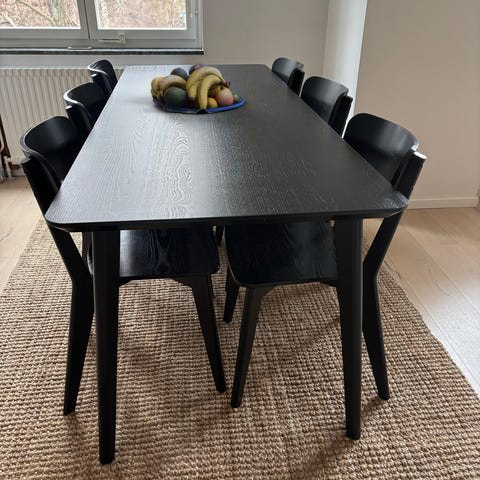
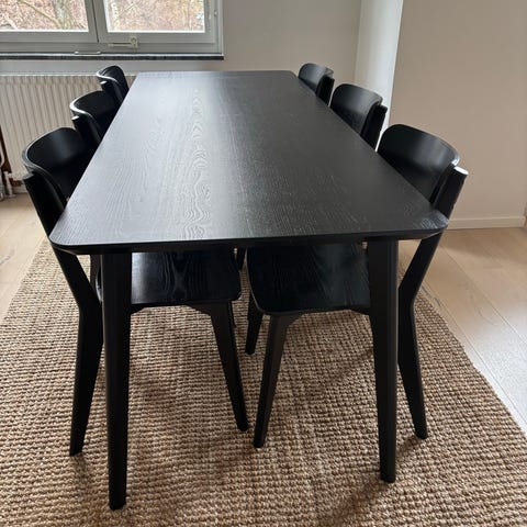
- fruit bowl (199, 84)
